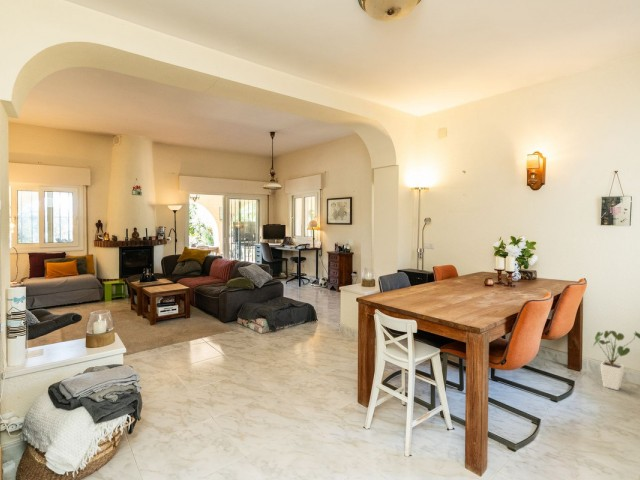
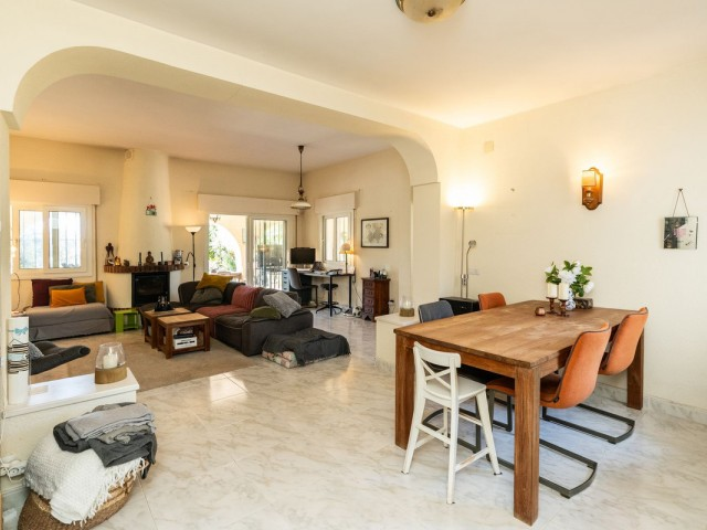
- house plant (616, 358)
